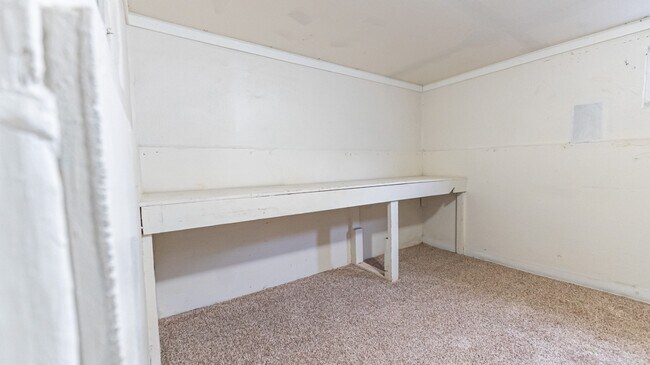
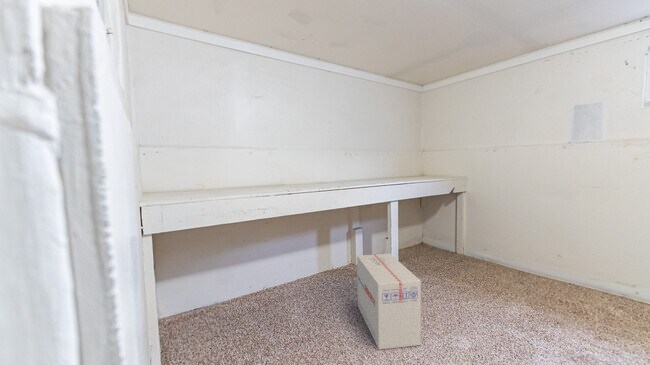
+ cardboard box (385, 295)
